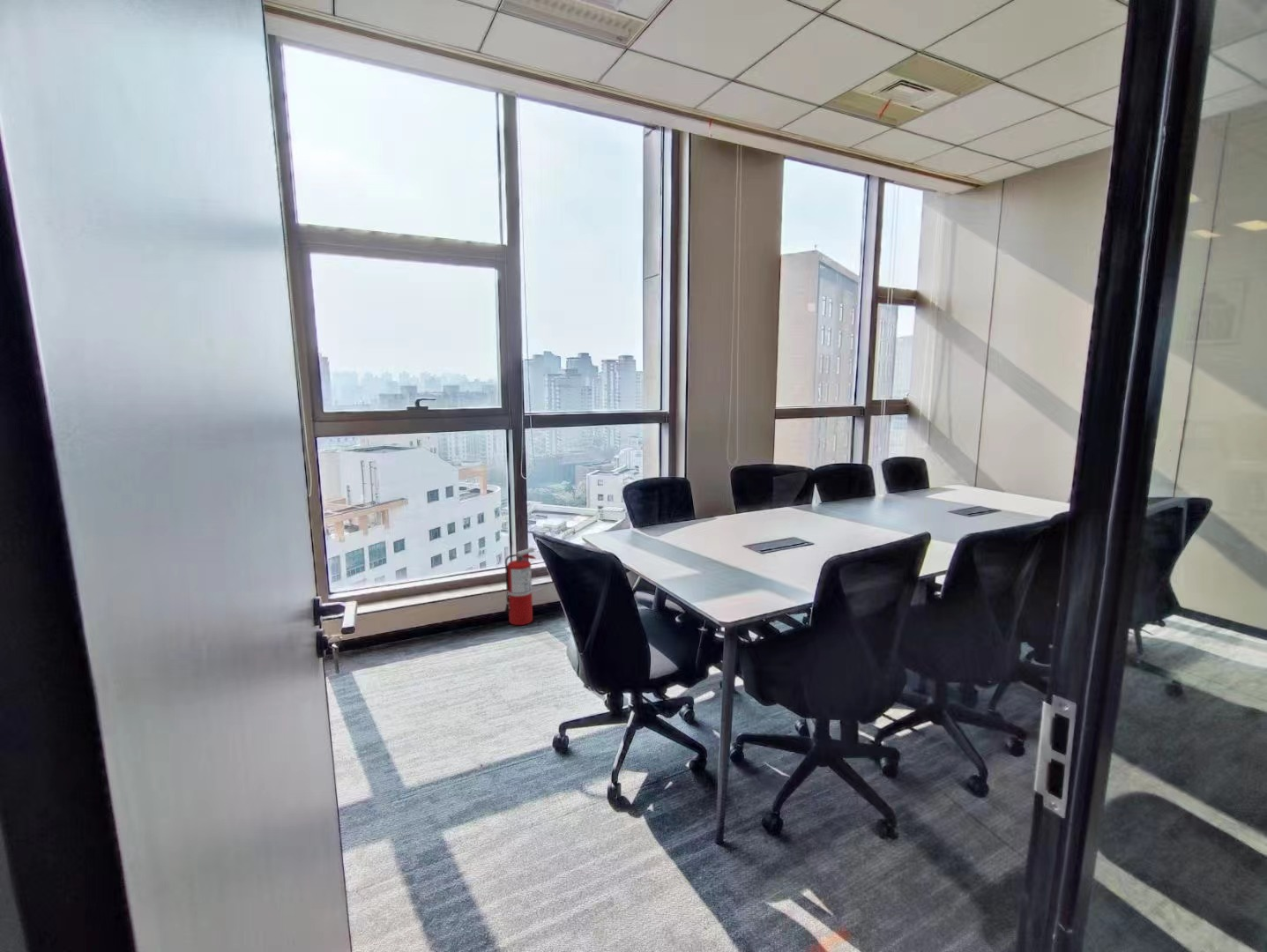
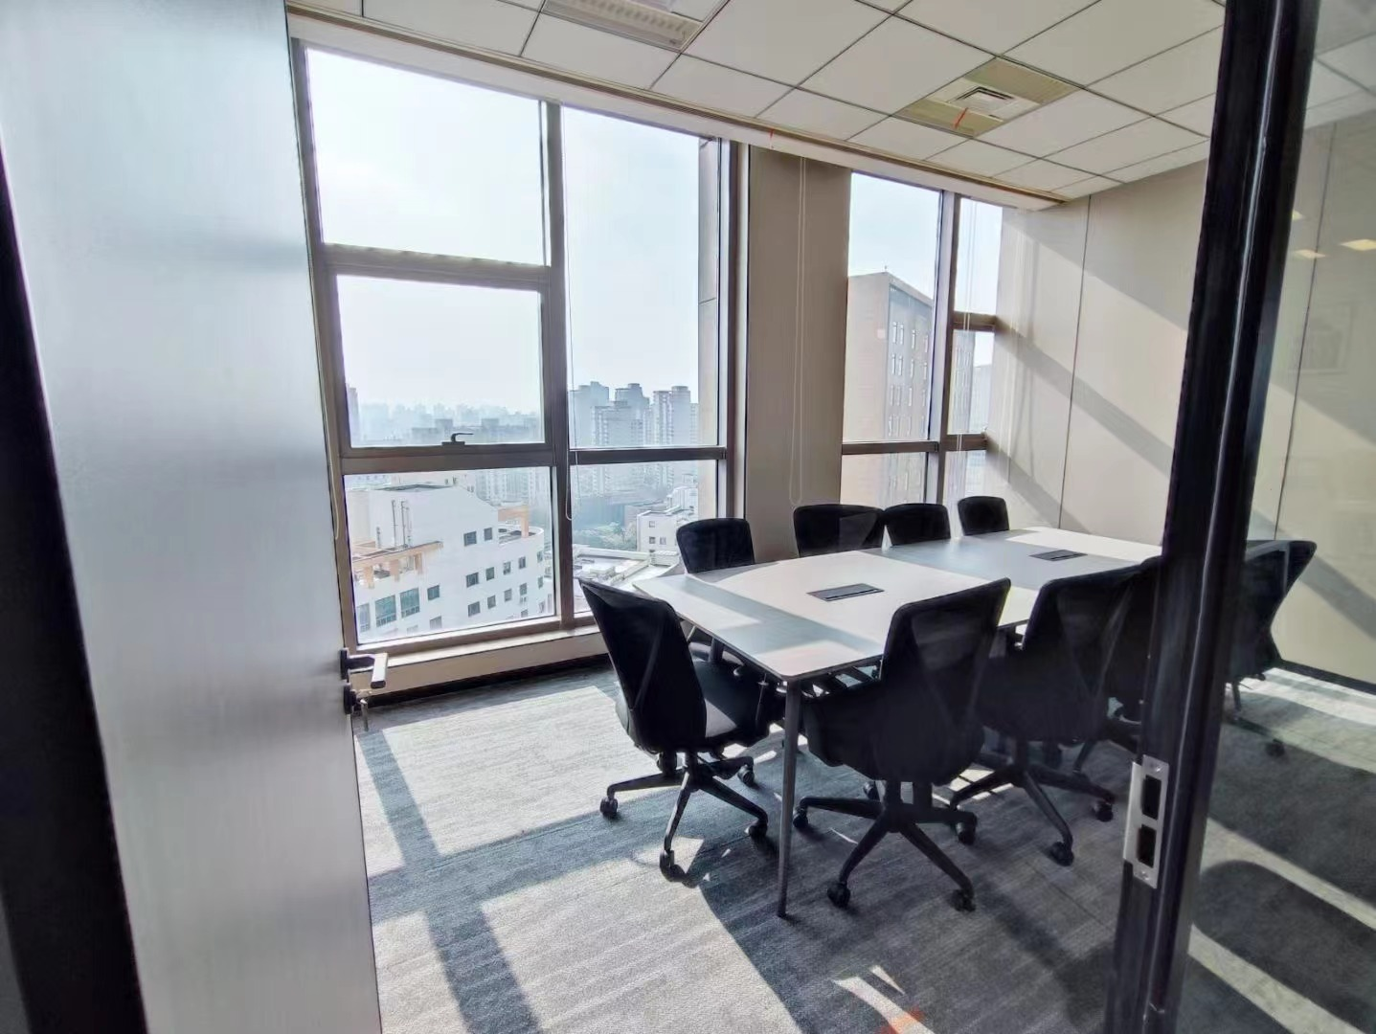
- fire extinguisher (520, 585)
